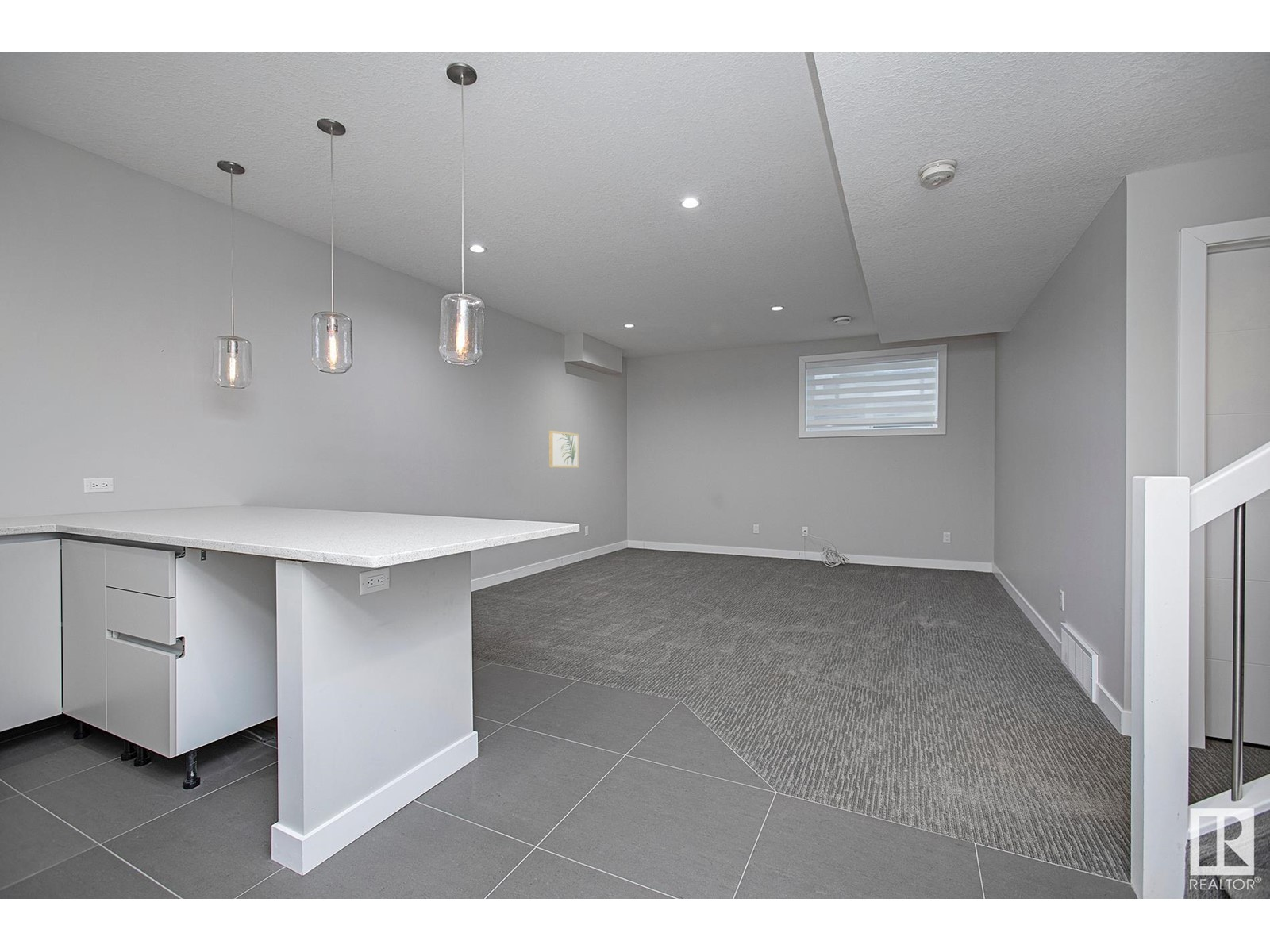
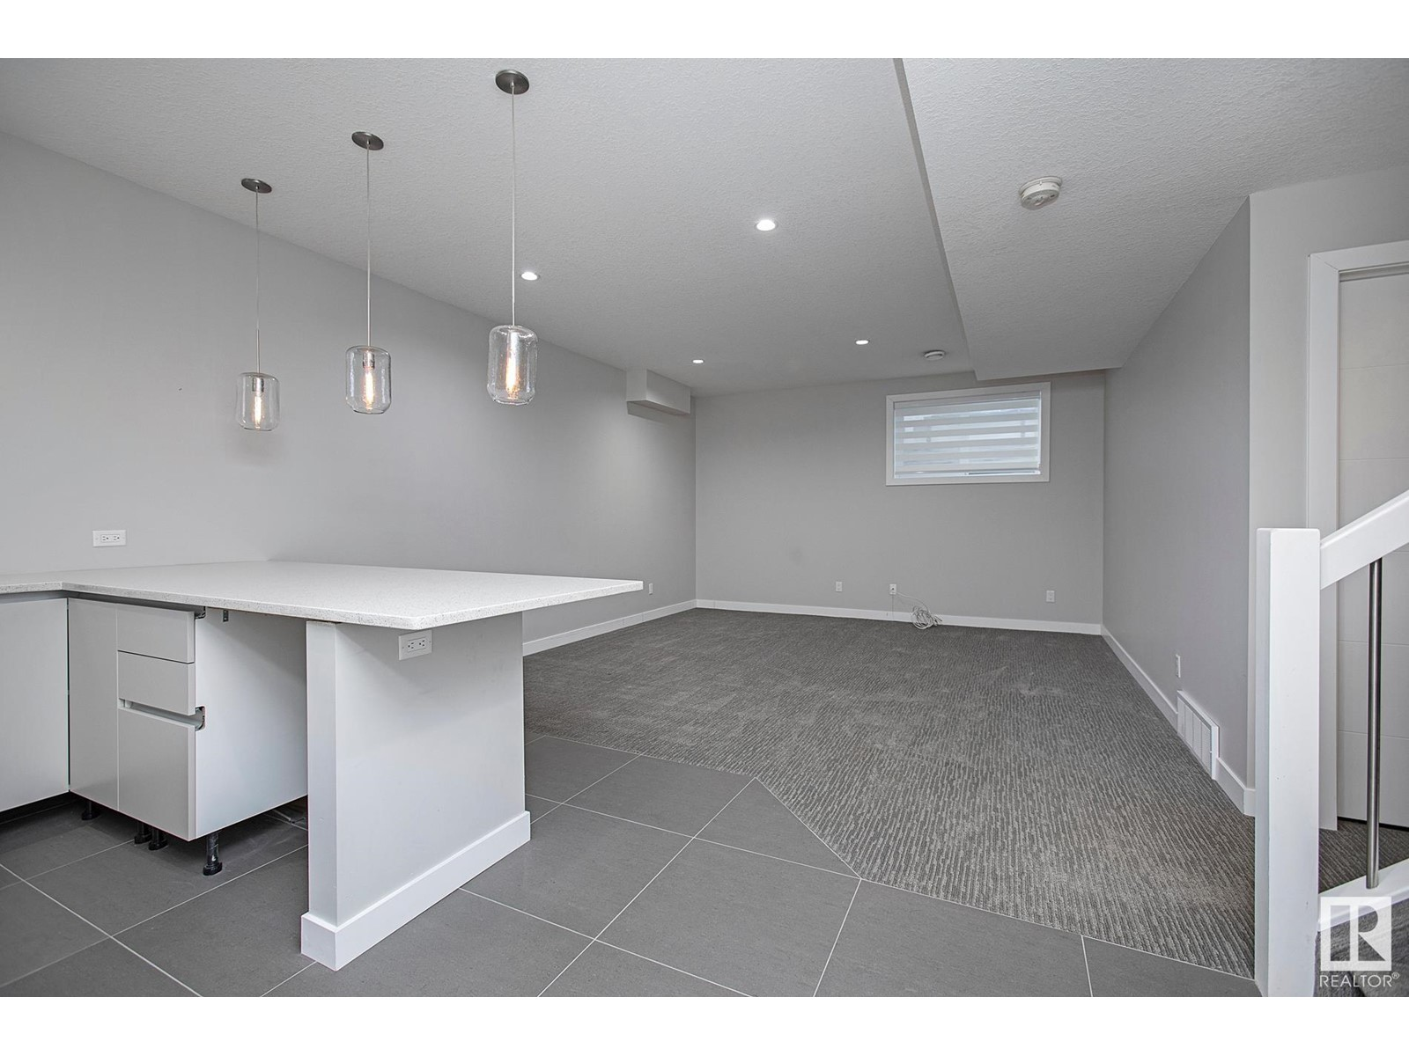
- wall art (564, 450)
